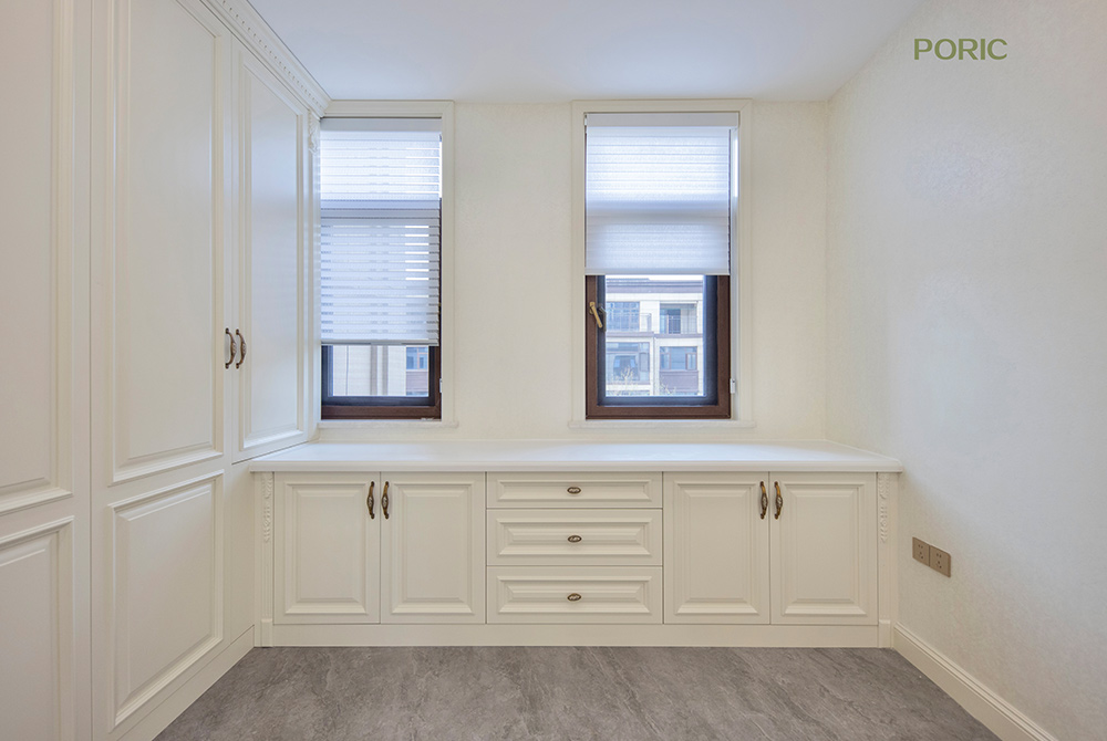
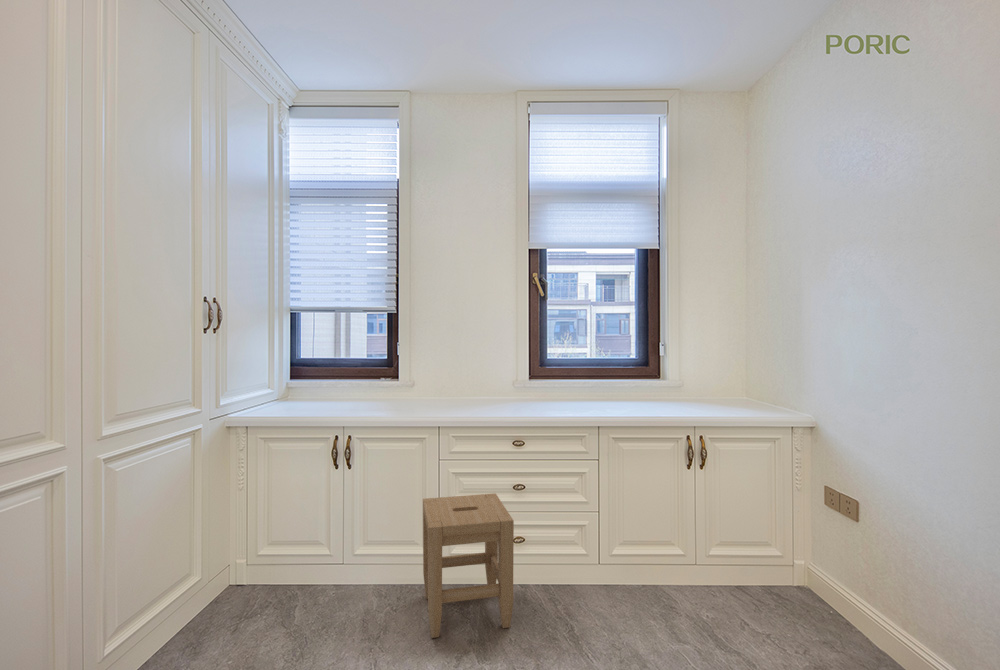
+ stool (465, 559)
